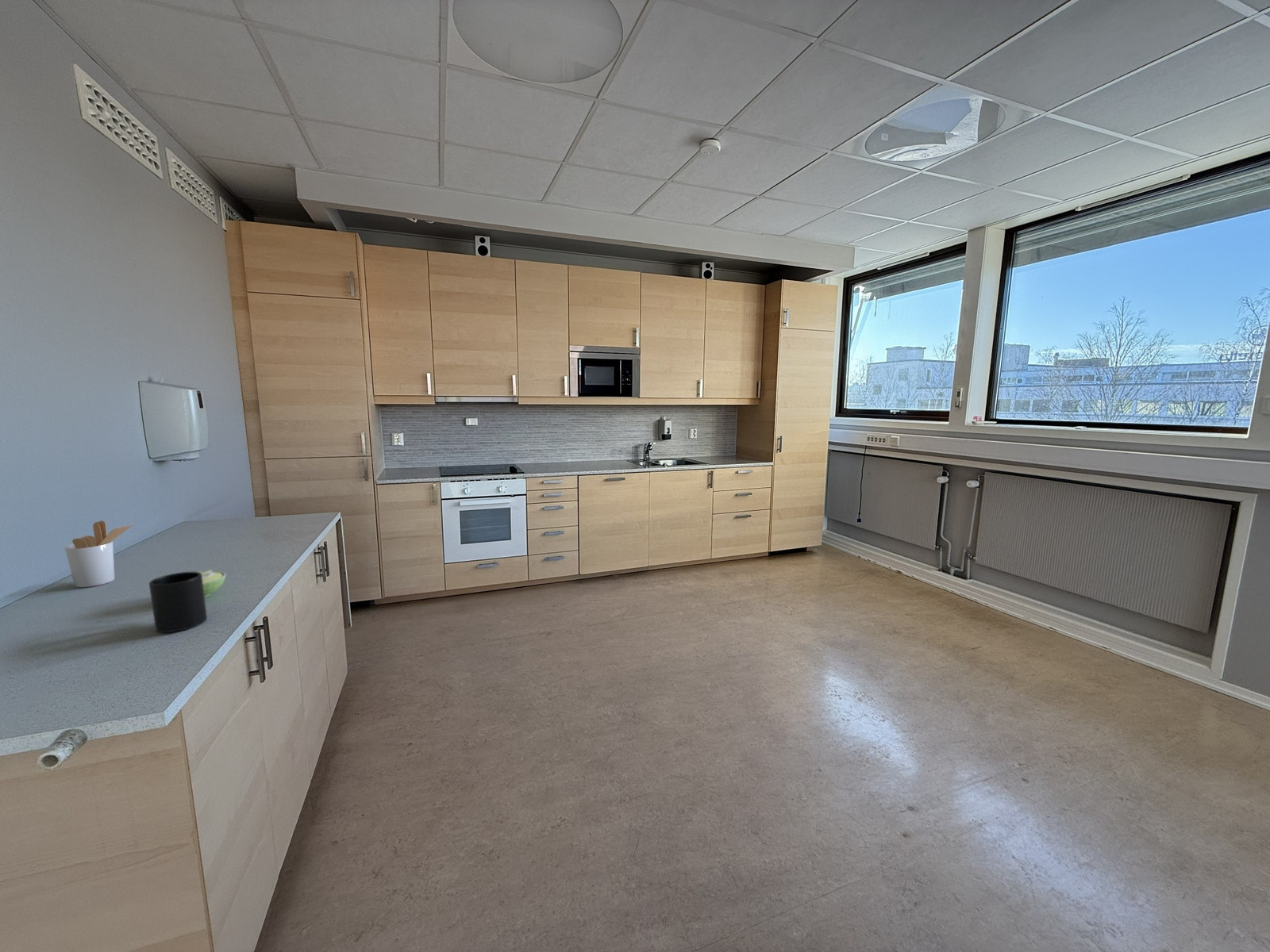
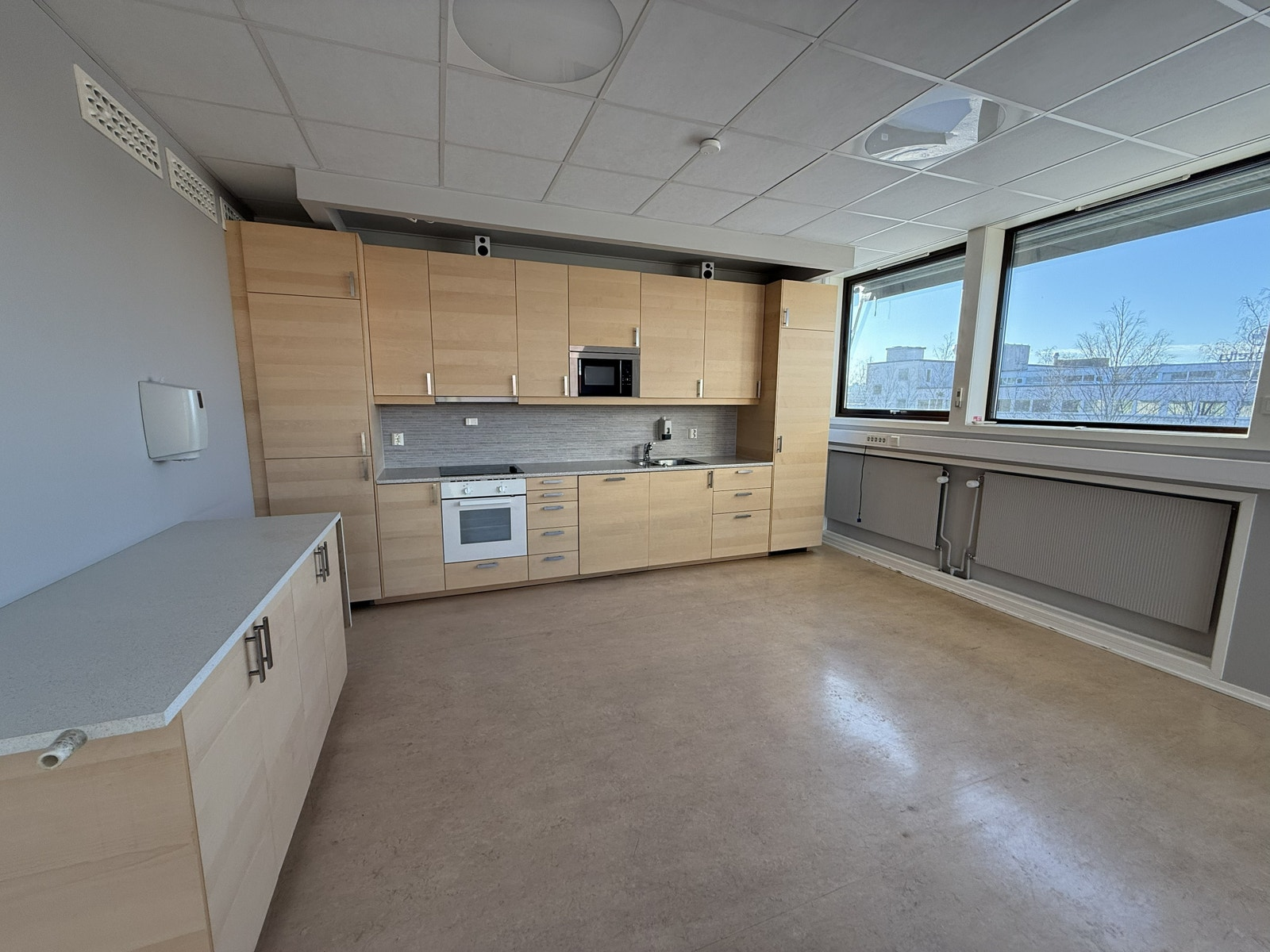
- sugar bowl (202, 582)
- mug (175, 600)
- utensil holder (102, 553)
